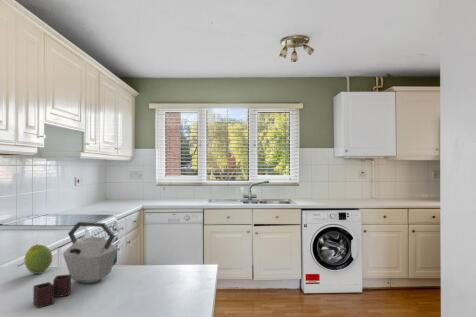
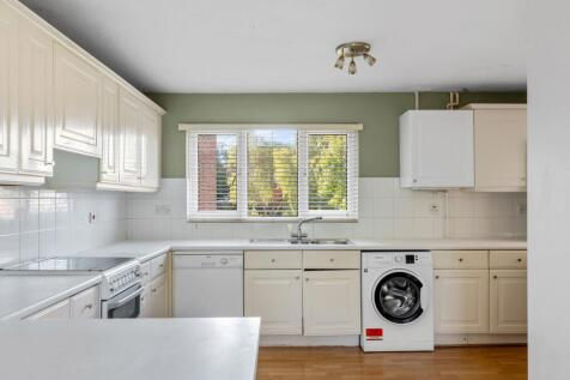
- kettle (74, 257)
- fruit (38, 258)
